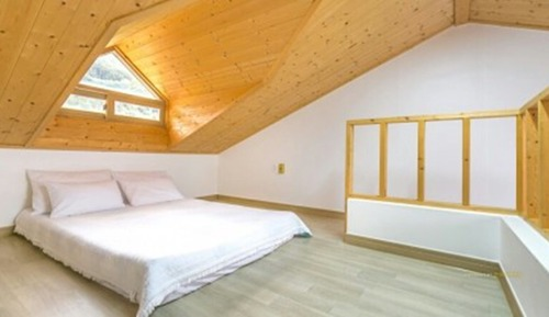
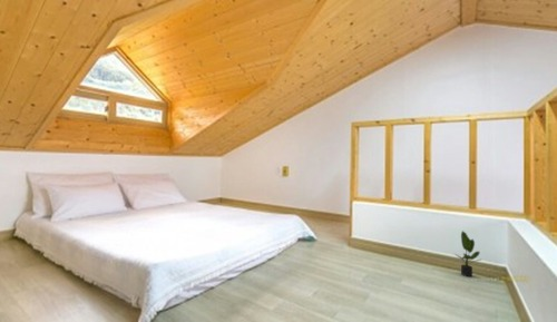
+ potted plant (467, 255)
